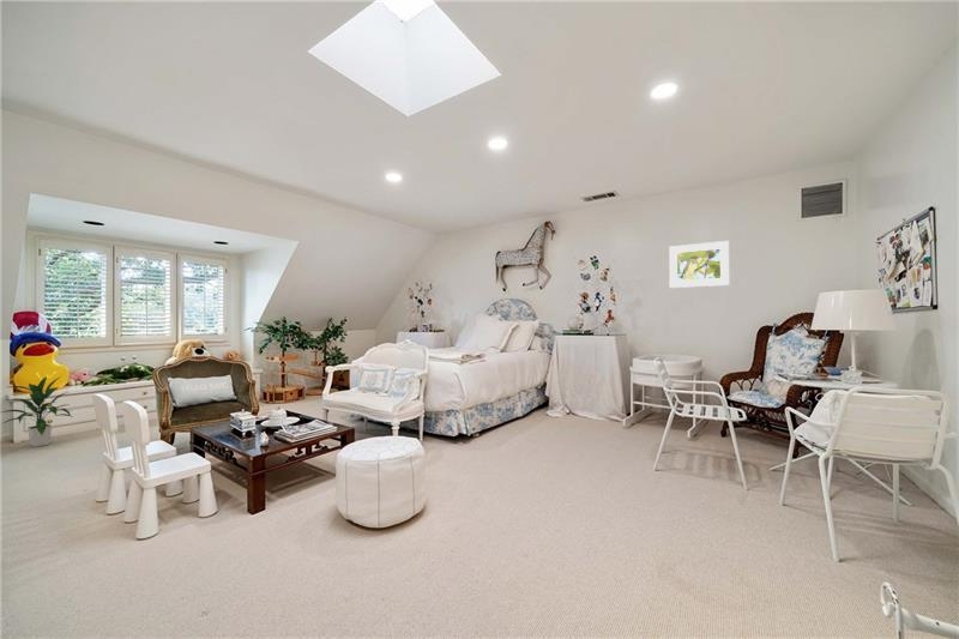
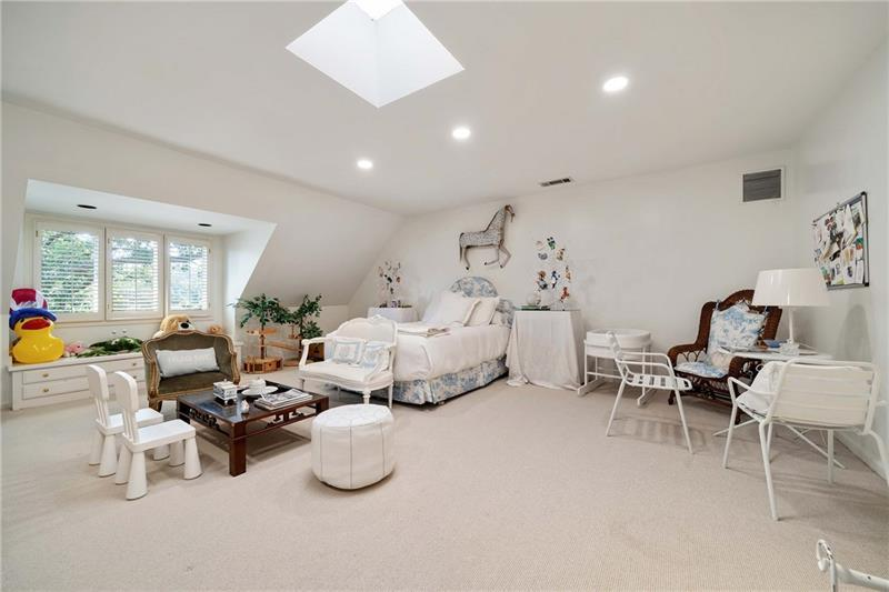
- indoor plant (38, 411)
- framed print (698, 265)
